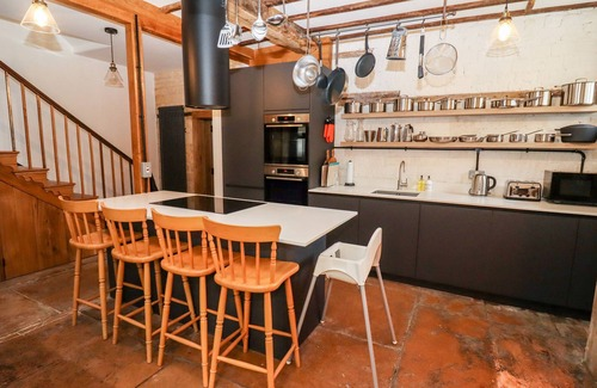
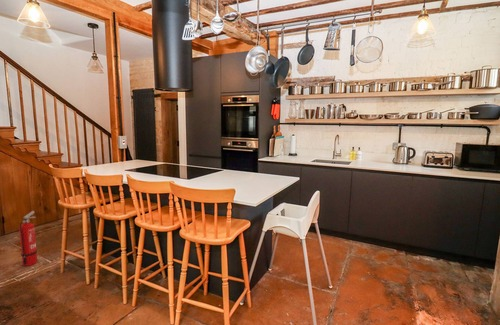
+ fire extinguisher (29, 238)
